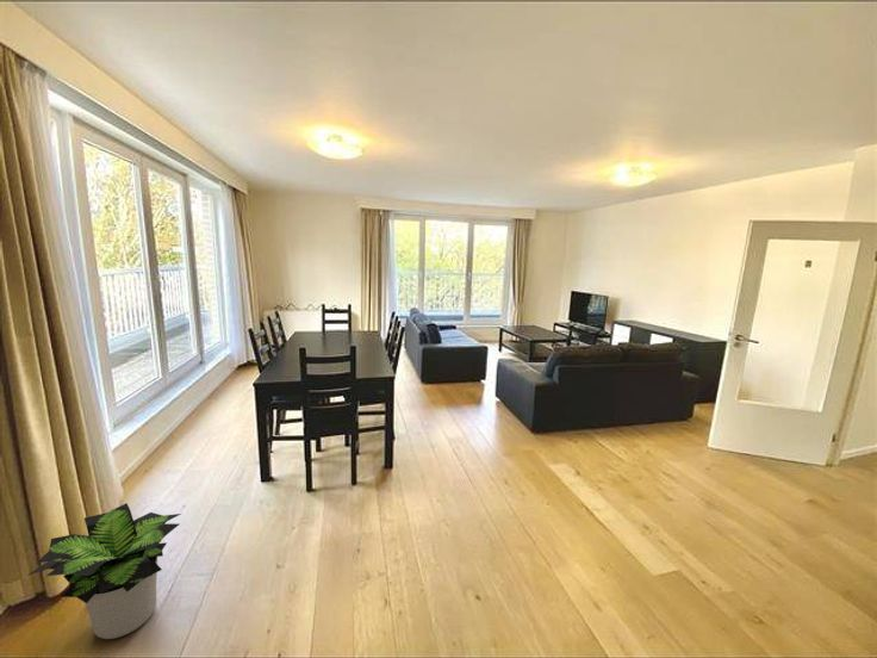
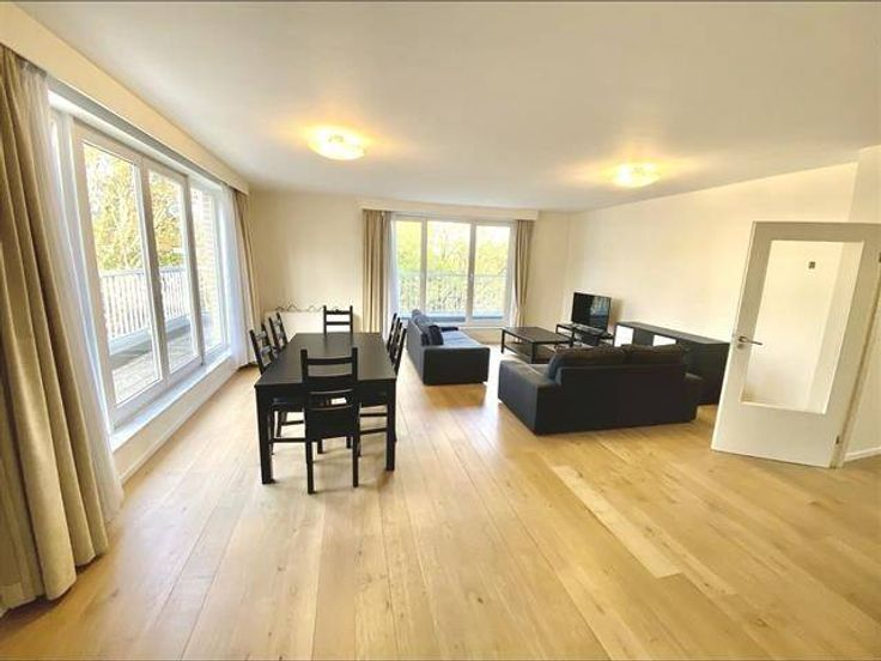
- potted plant (118, 572)
